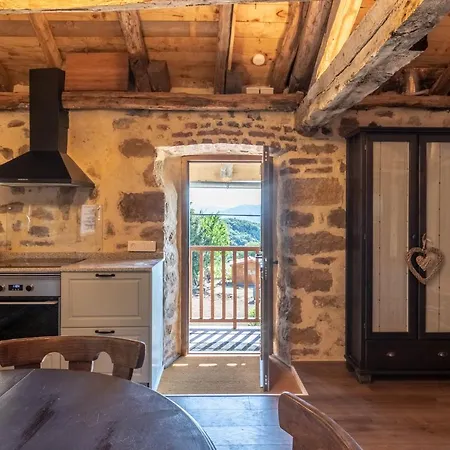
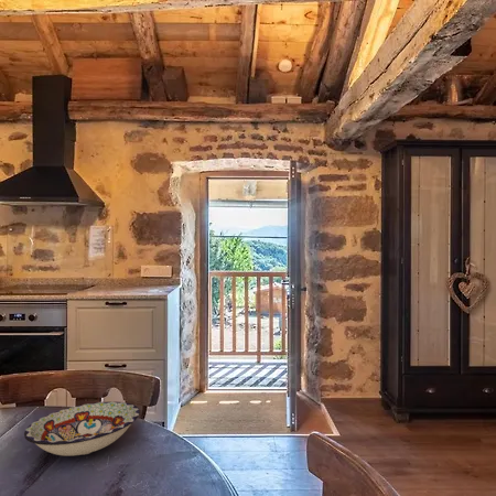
+ bowl (85, 435)
